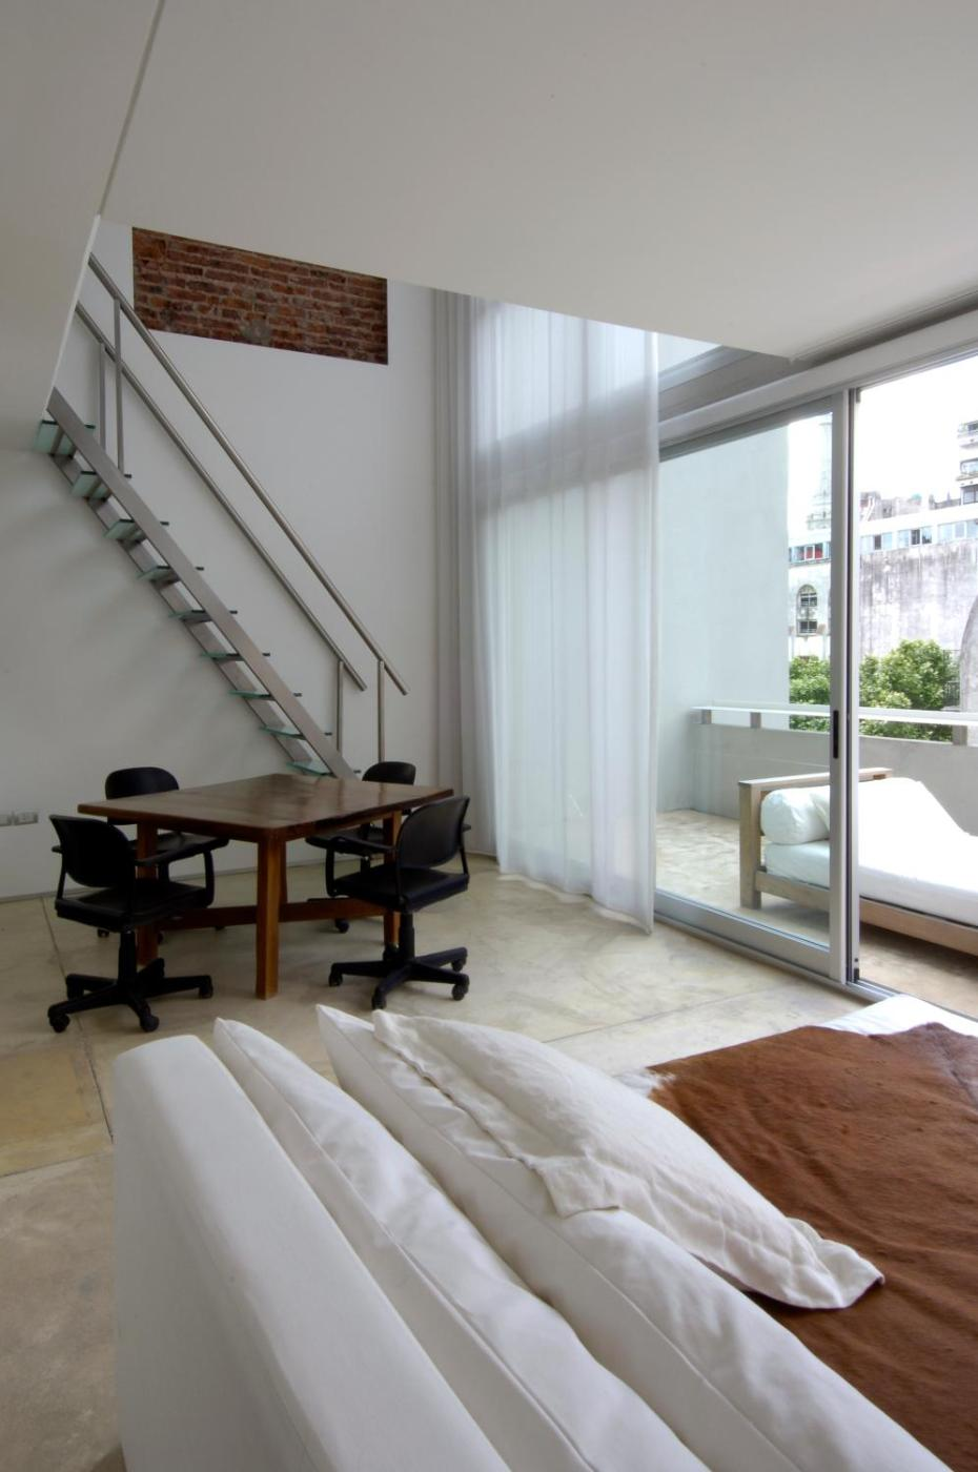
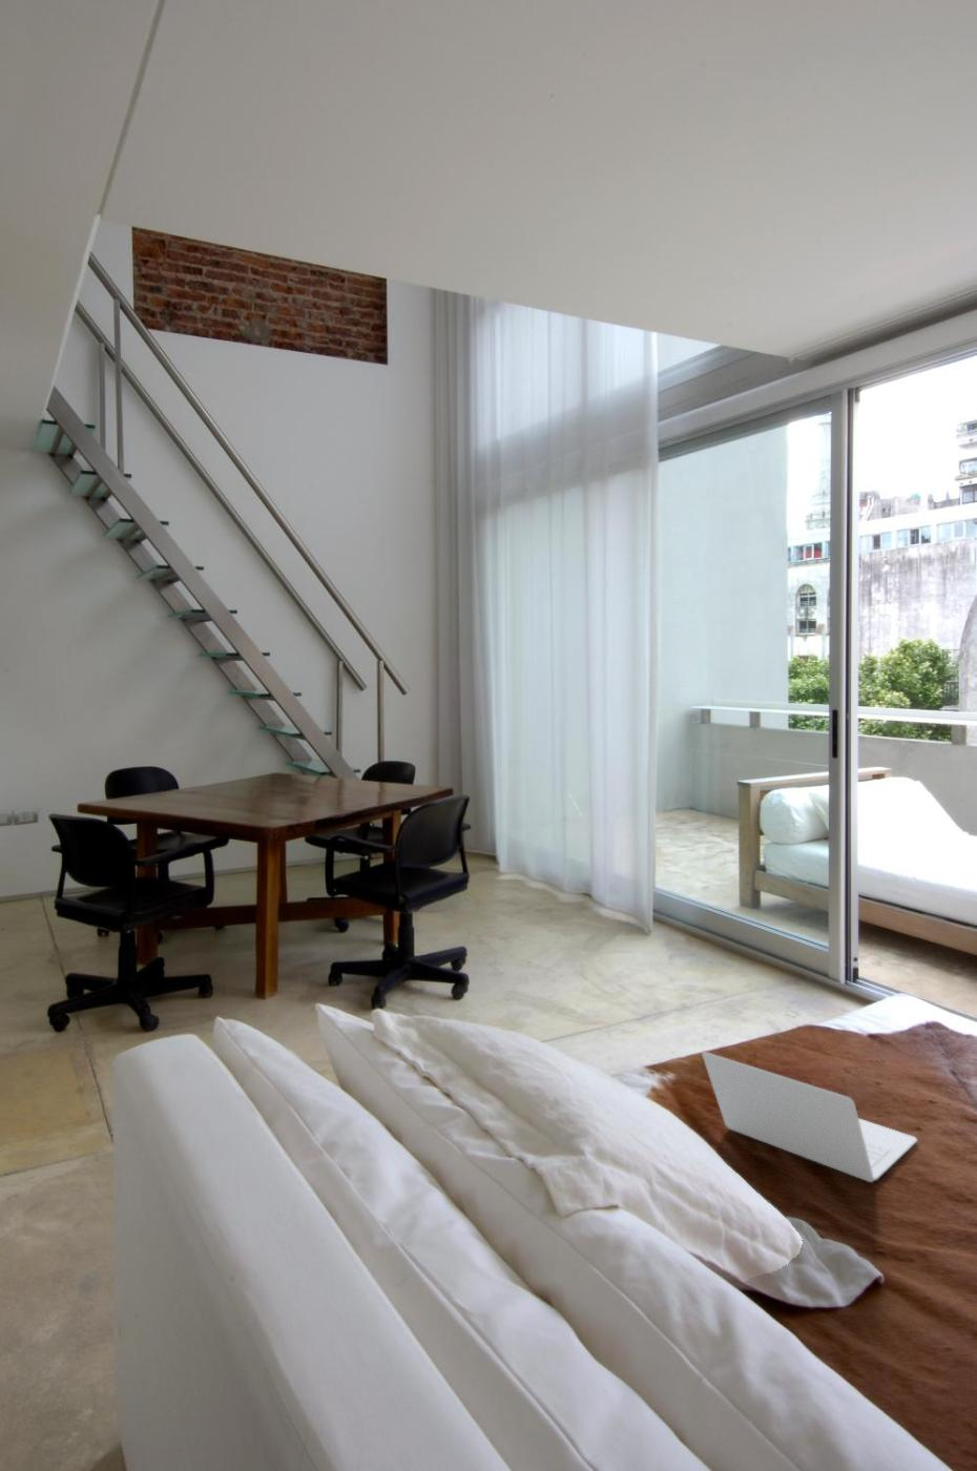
+ laptop (809, 1090)
